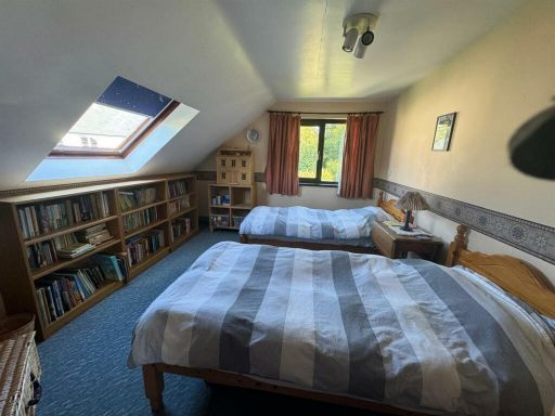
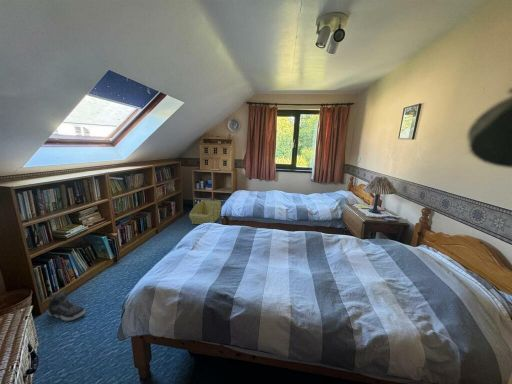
+ storage bin (206, 212)
+ sneaker (65, 304)
